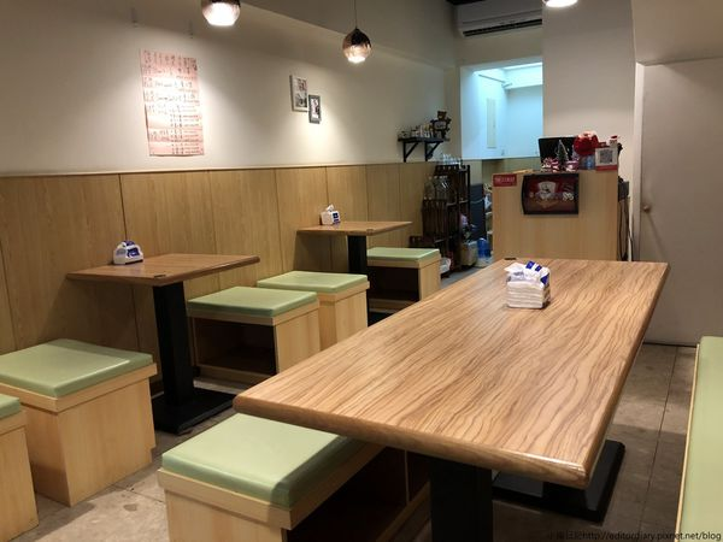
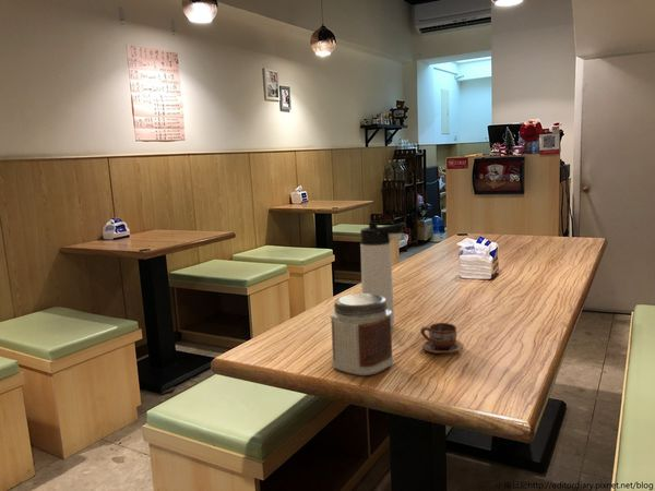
+ thermos bottle (383, 275)
+ jar (361, 332)
+ cup (441, 337)
